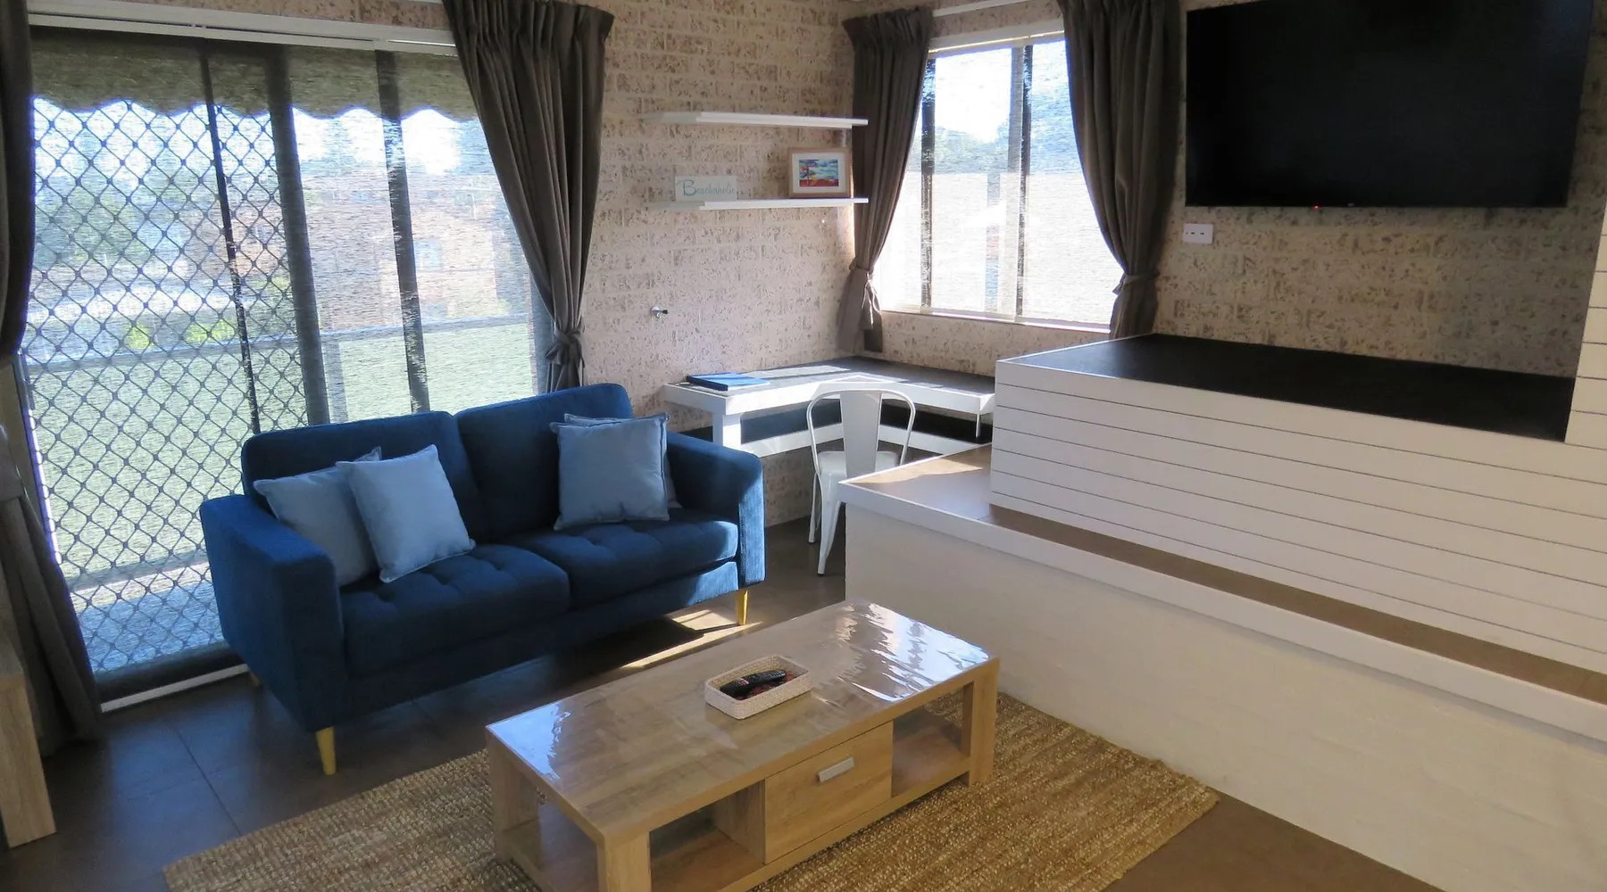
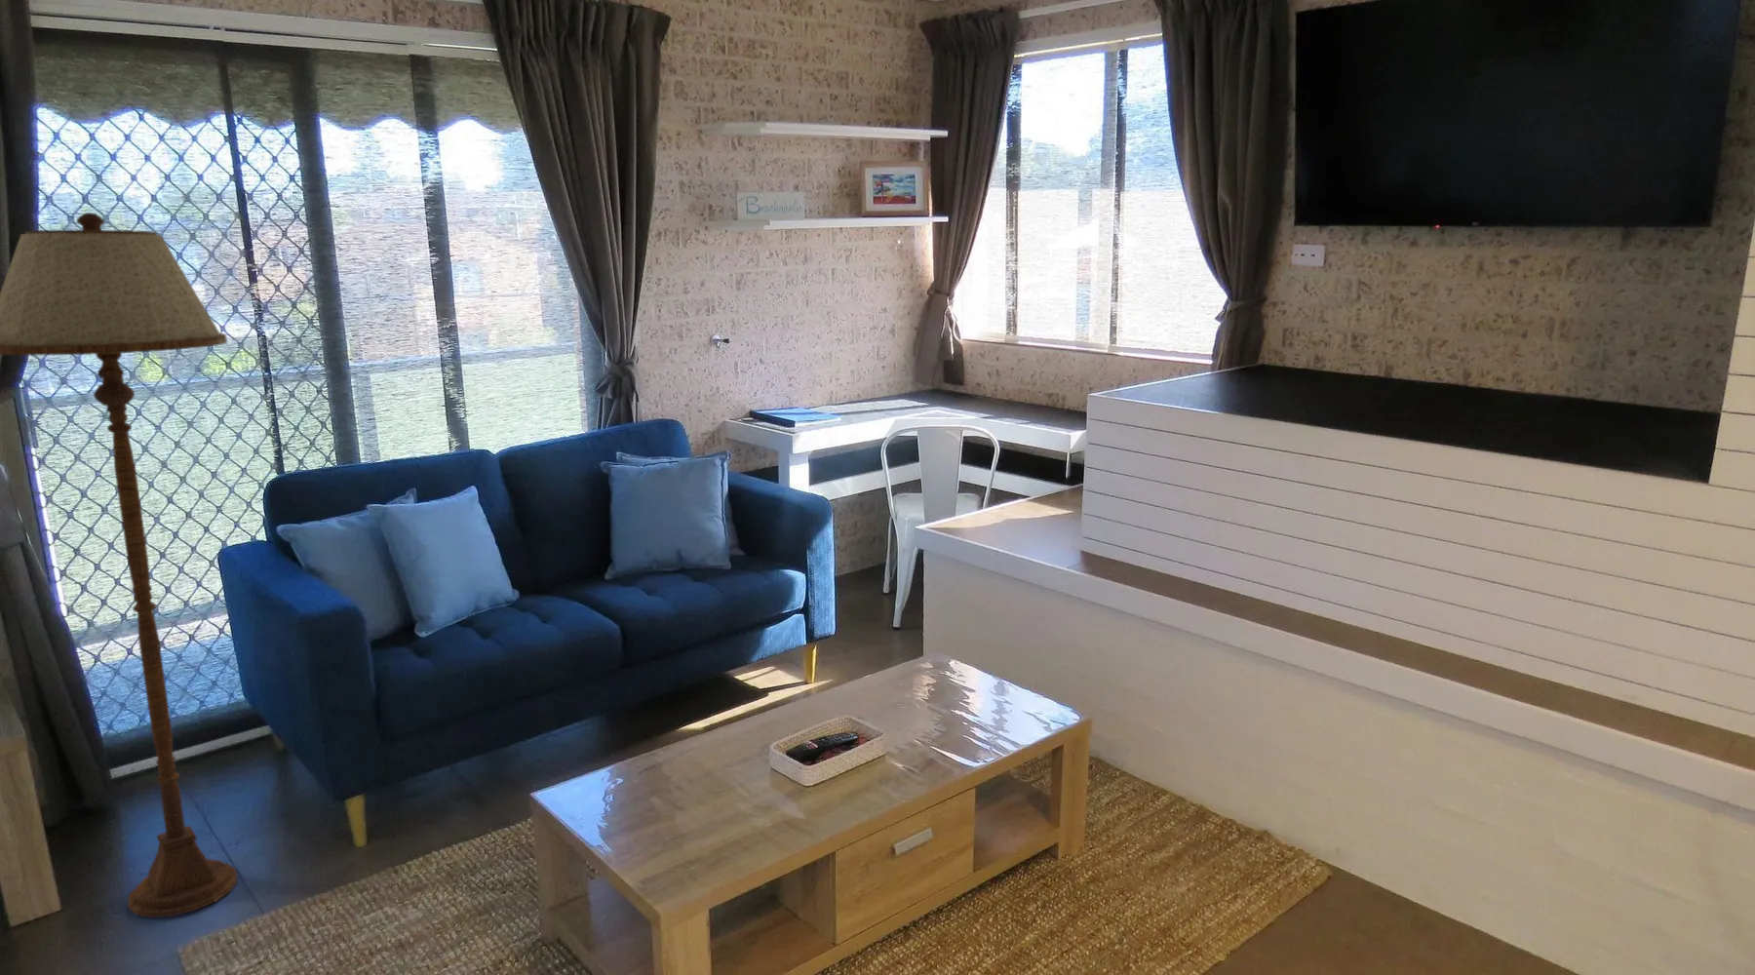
+ floor lamp (139, 573)
